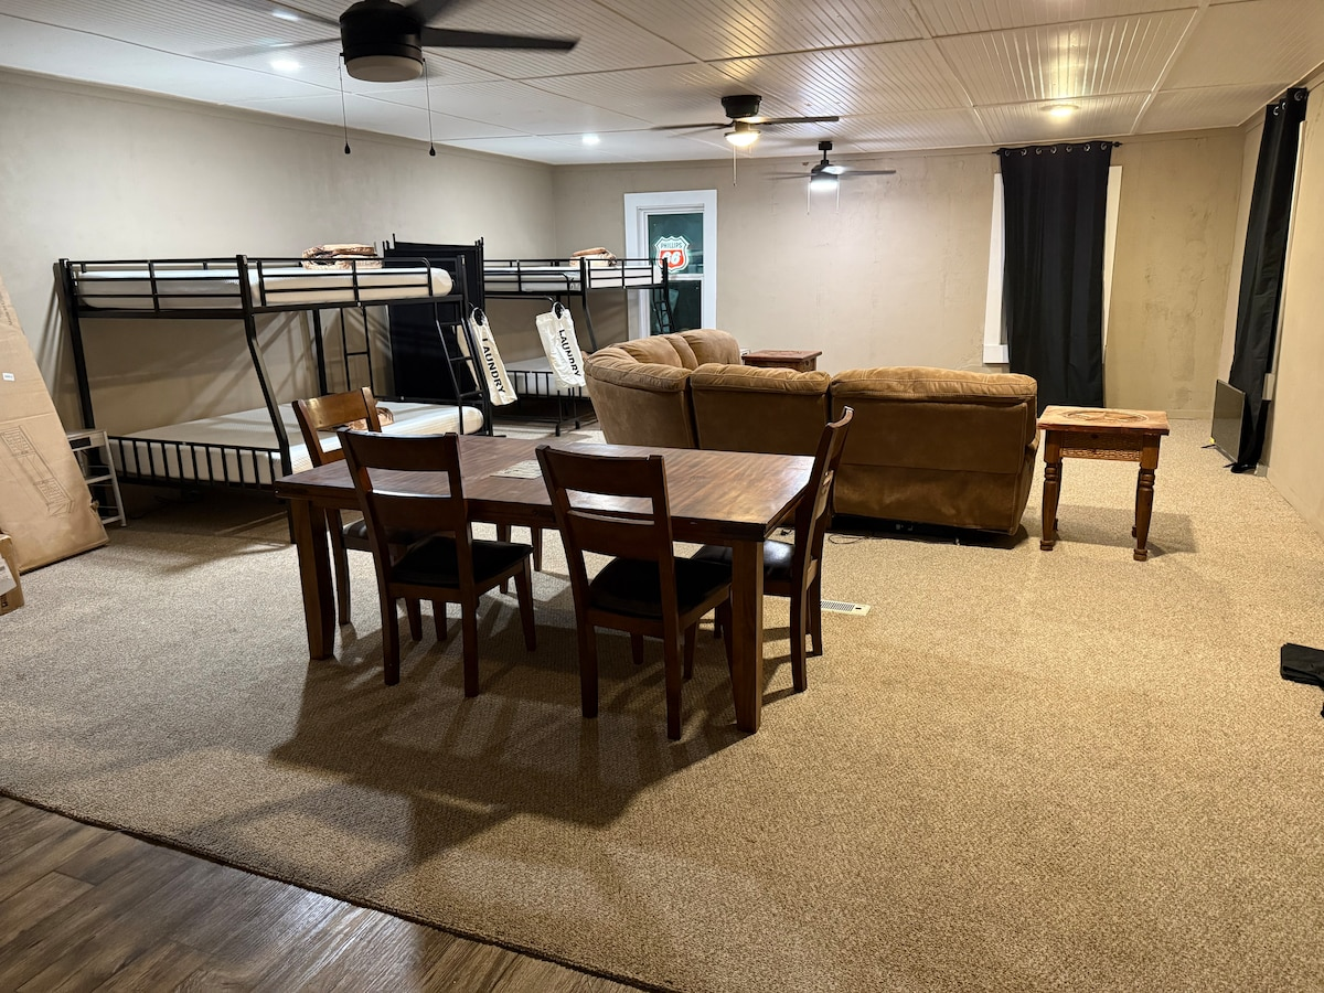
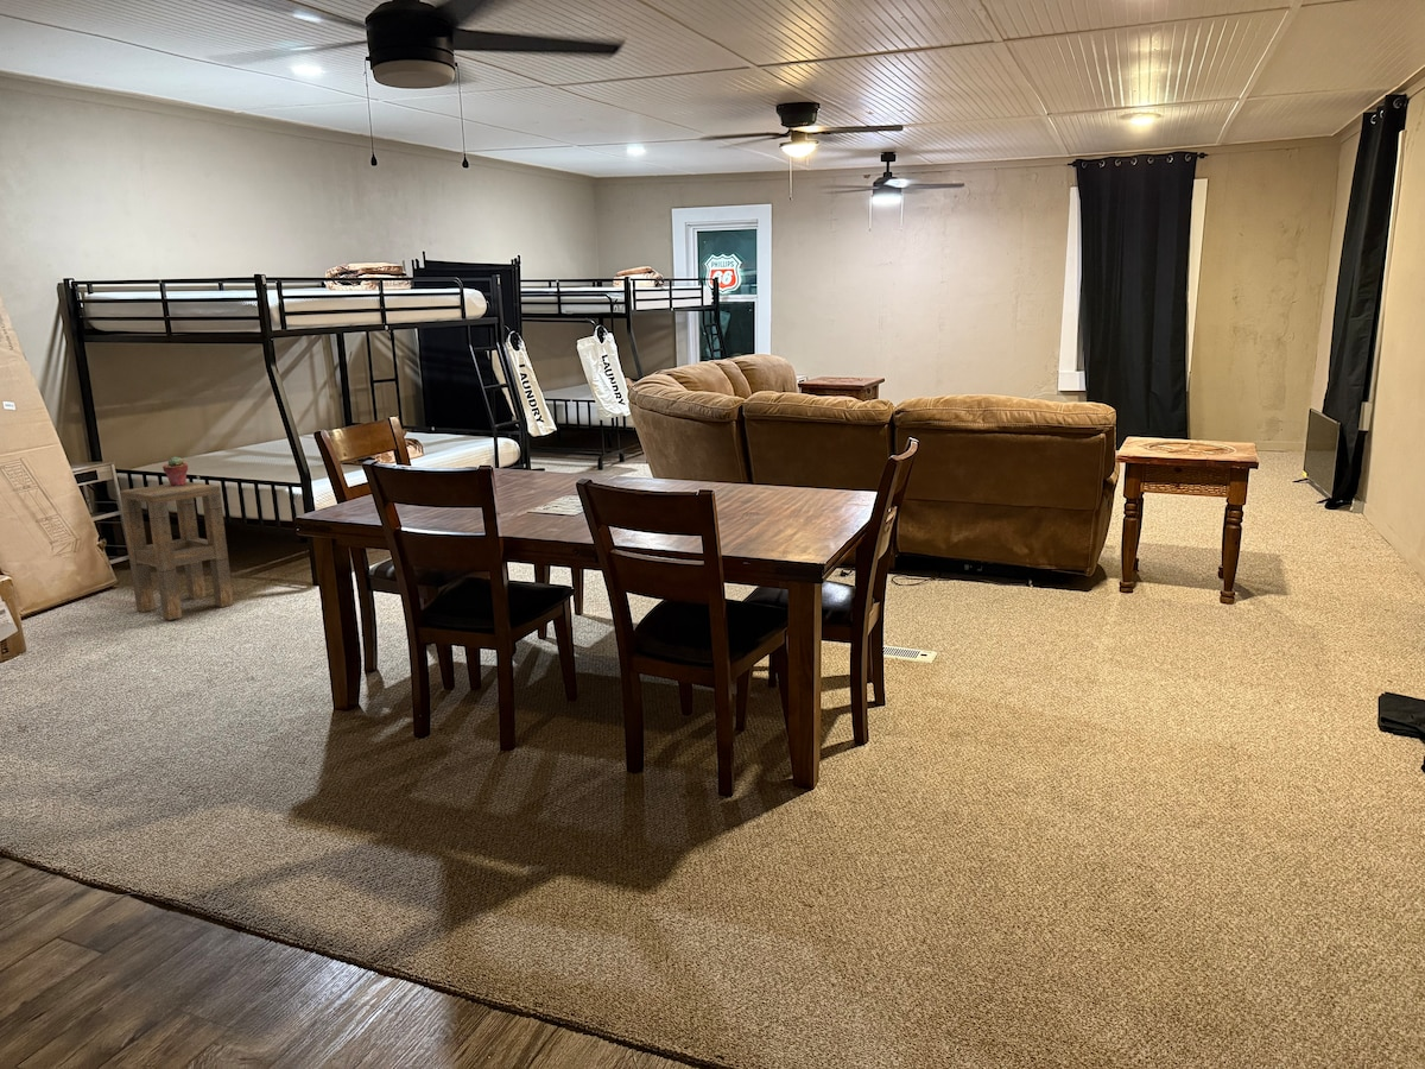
+ side table (177, 548)
+ potted succulent (176, 469)
